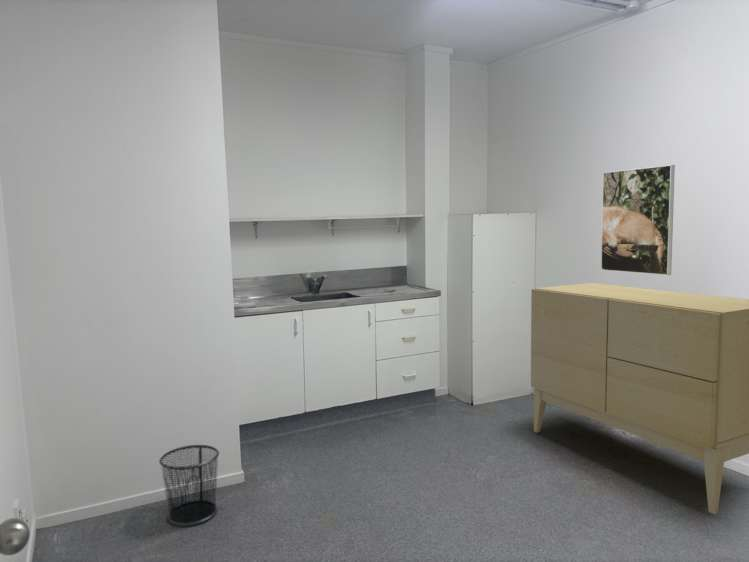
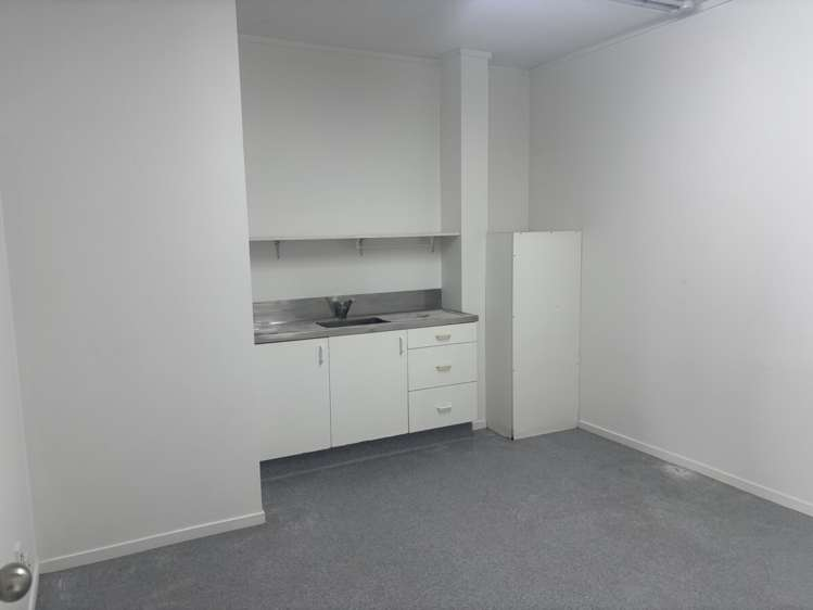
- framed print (635, 221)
- sideboard (640, 377)
- waste bin (191, 485)
